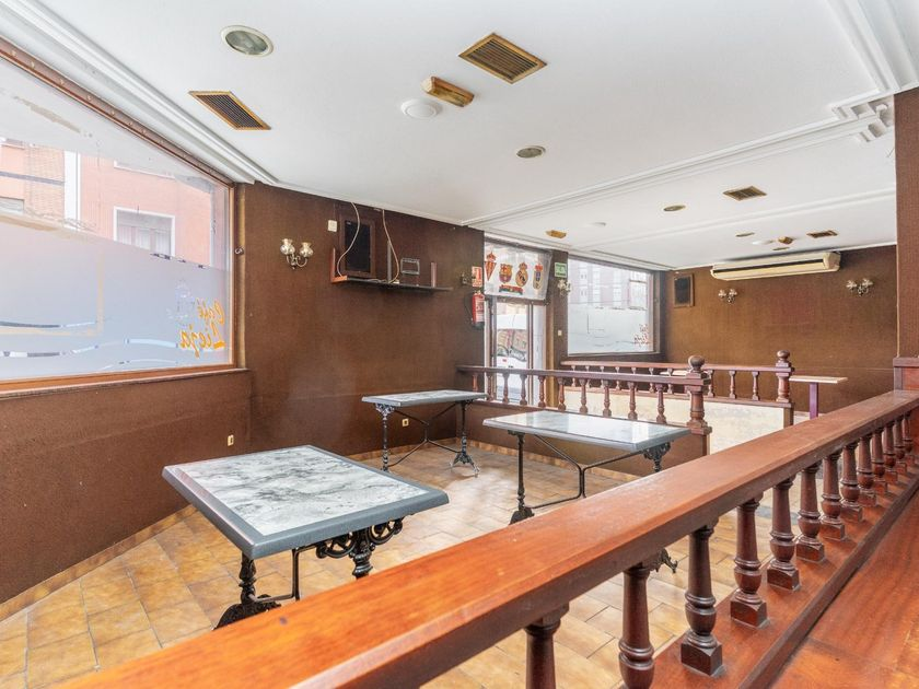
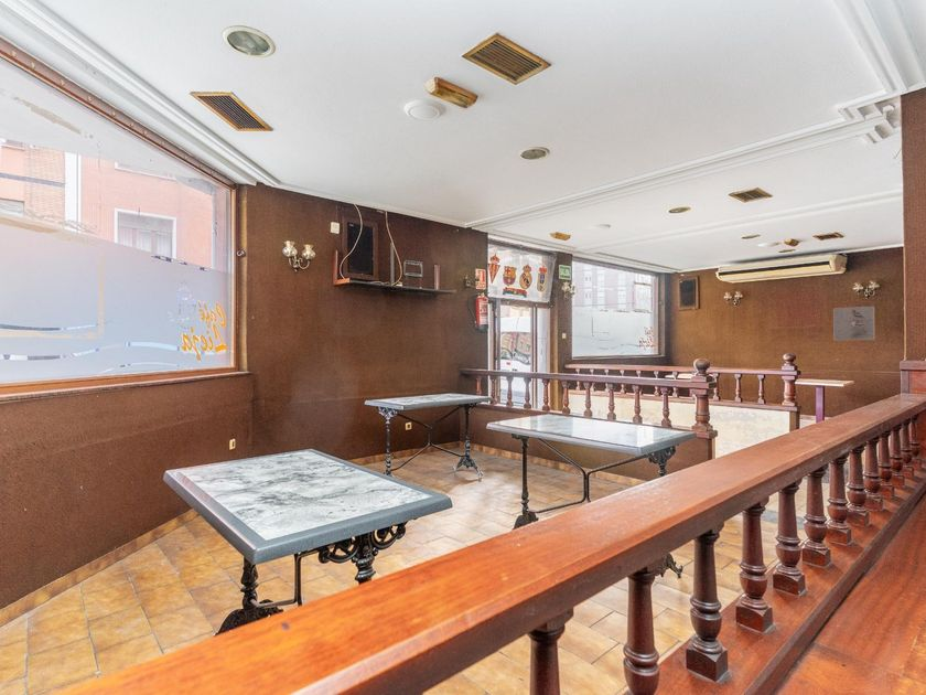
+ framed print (853, 323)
